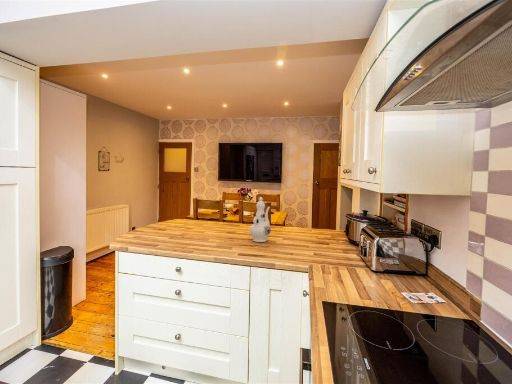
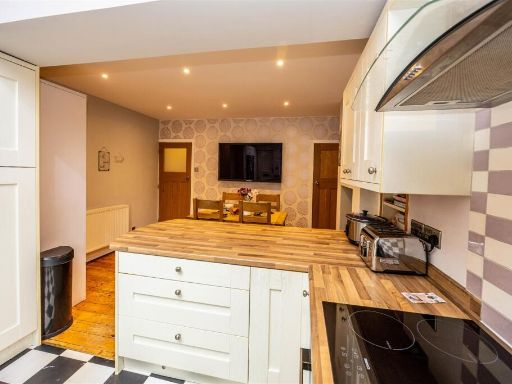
- chinaware (262, 218)
